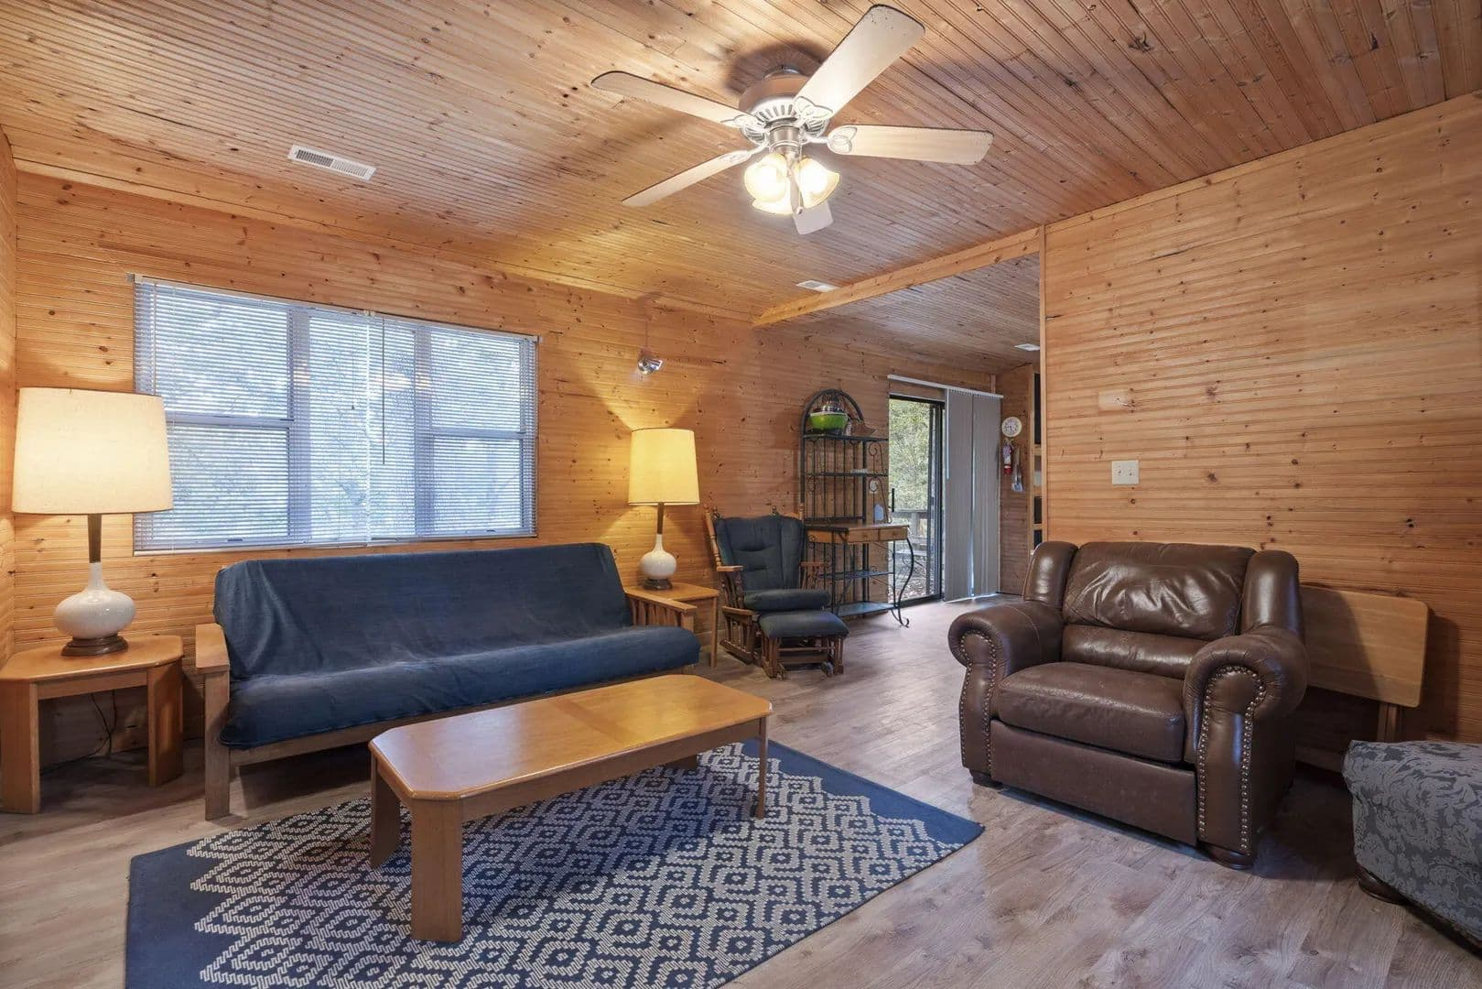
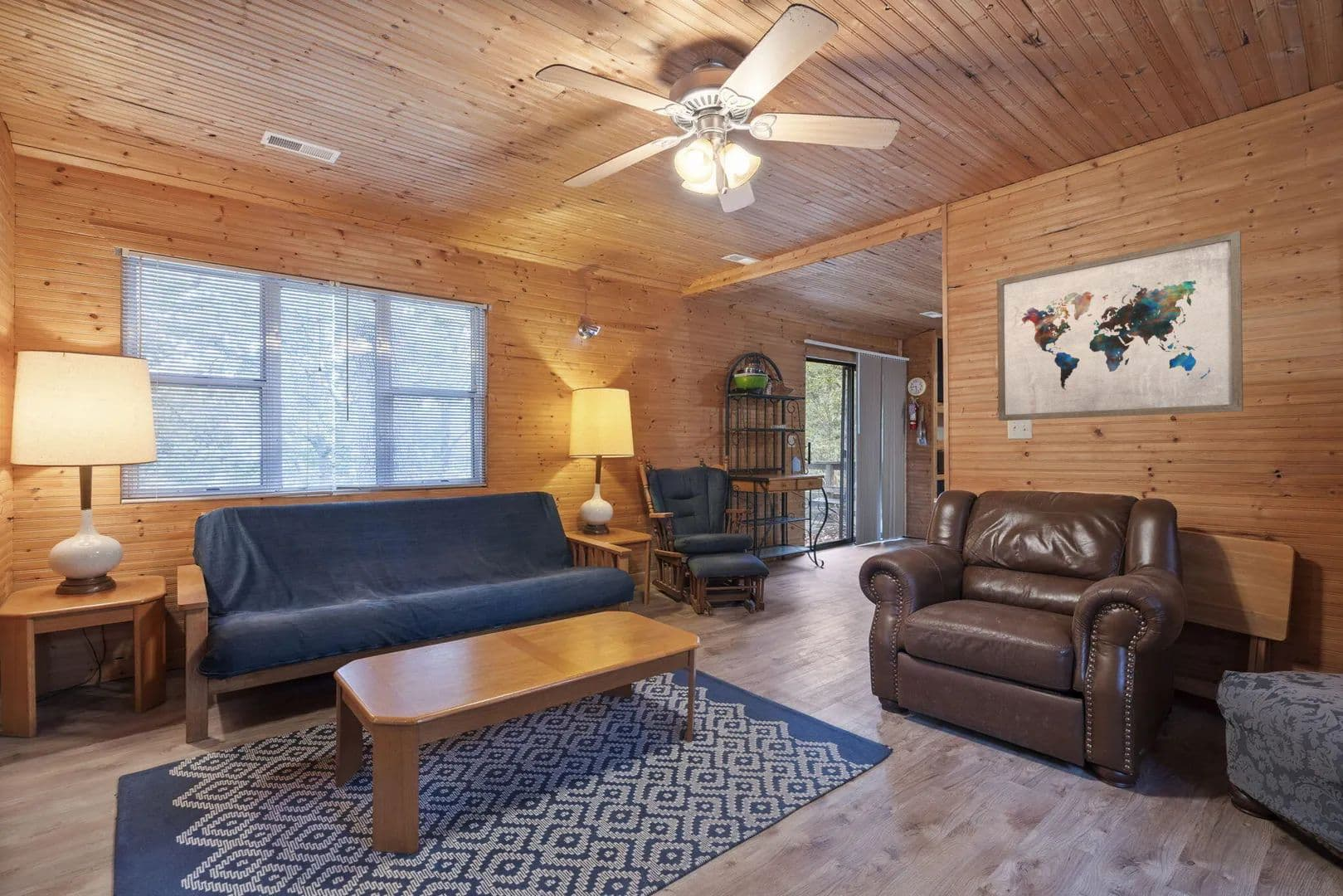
+ wall art (1105, 337)
